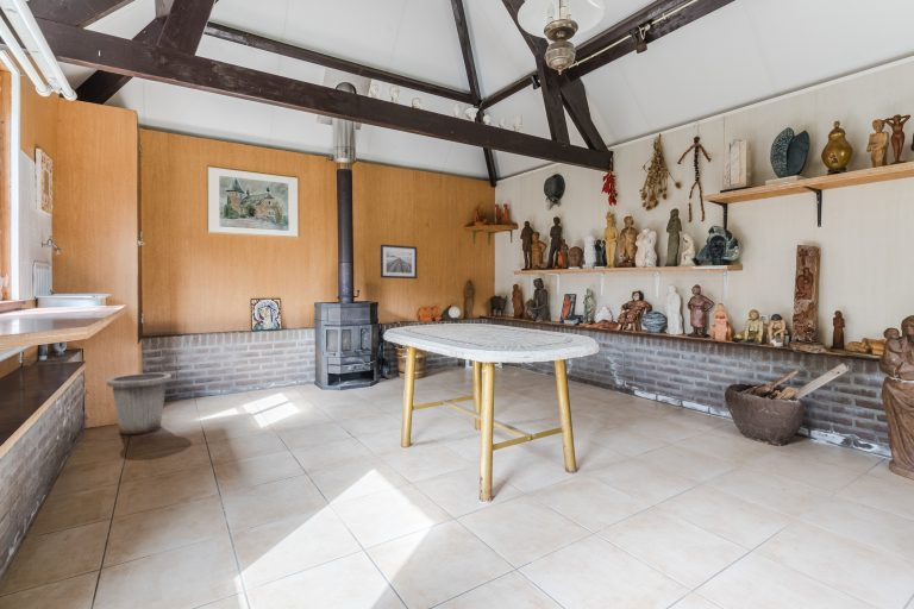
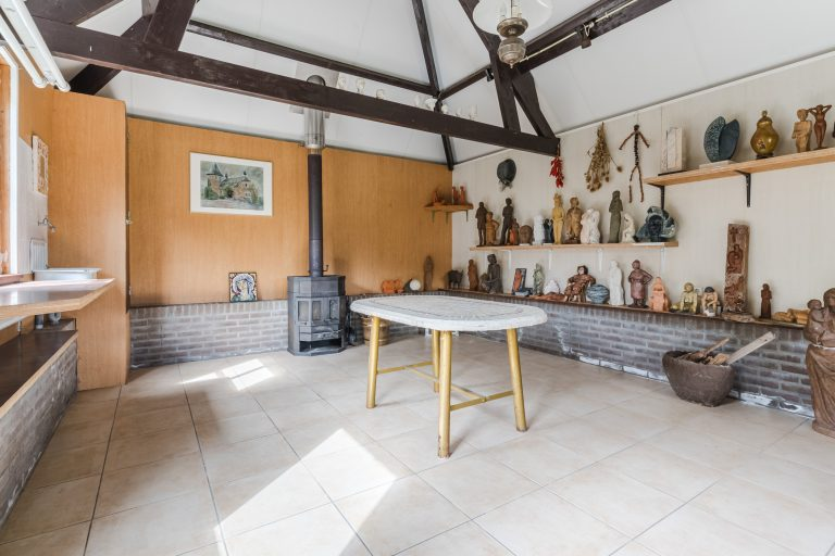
- wall art (399, 262)
- trash can (139, 403)
